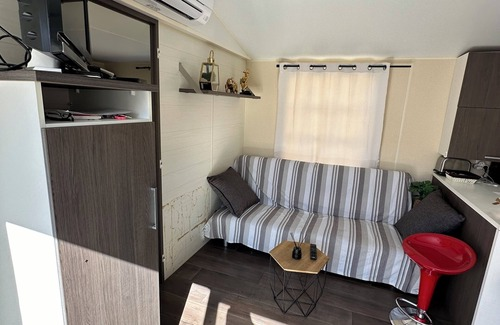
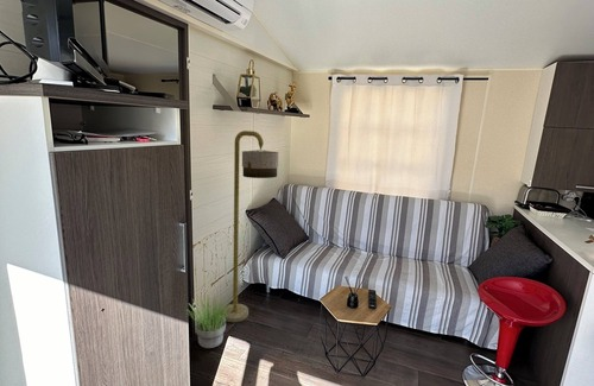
+ floor lamp (238, 229)
+ potted plant (210, 323)
